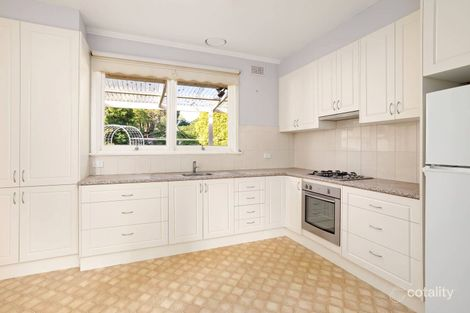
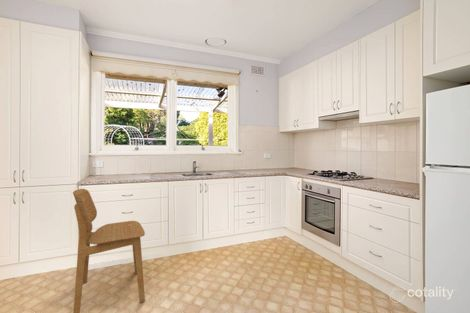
+ dining chair (111, 240)
